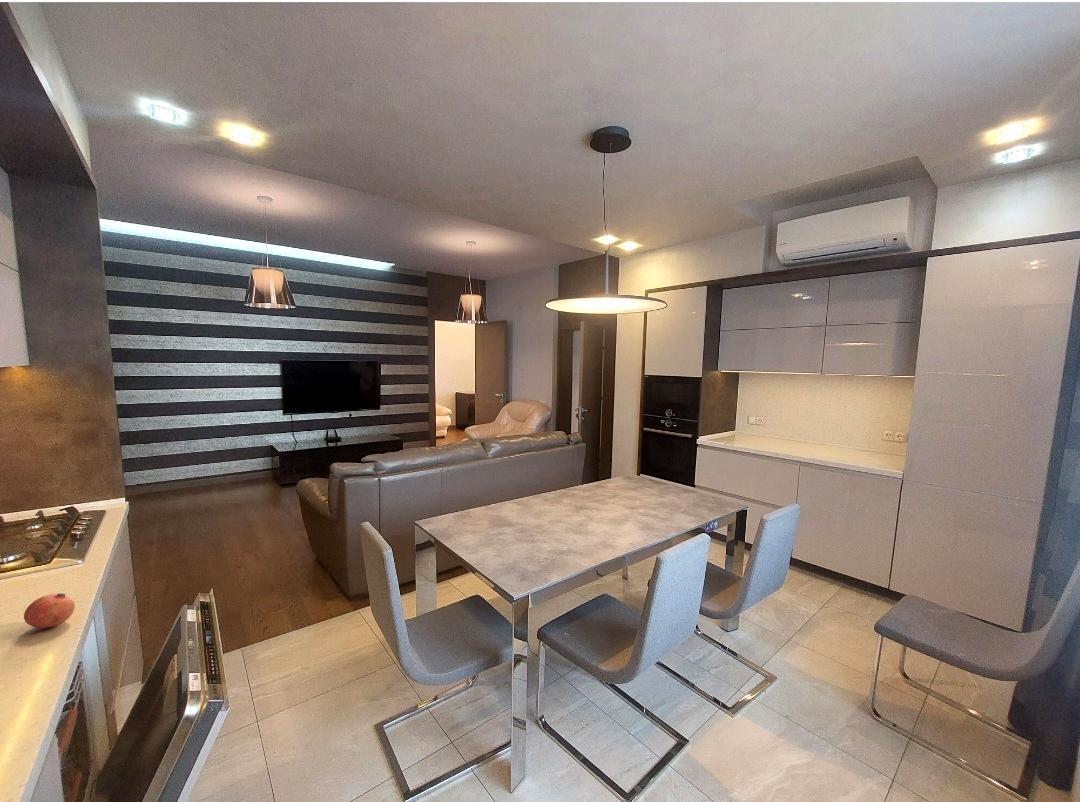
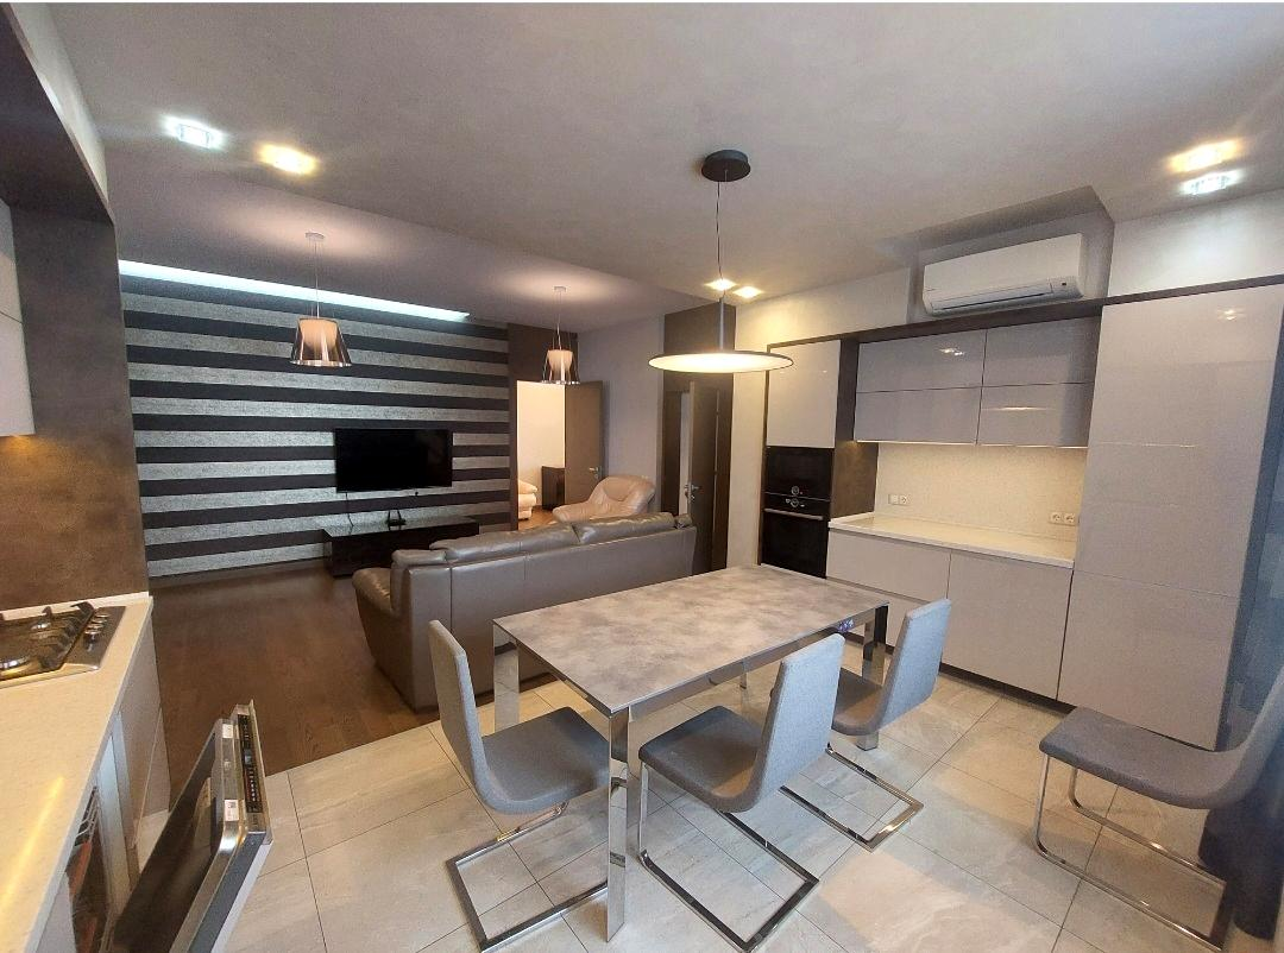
- pomegranate (50, 610)
